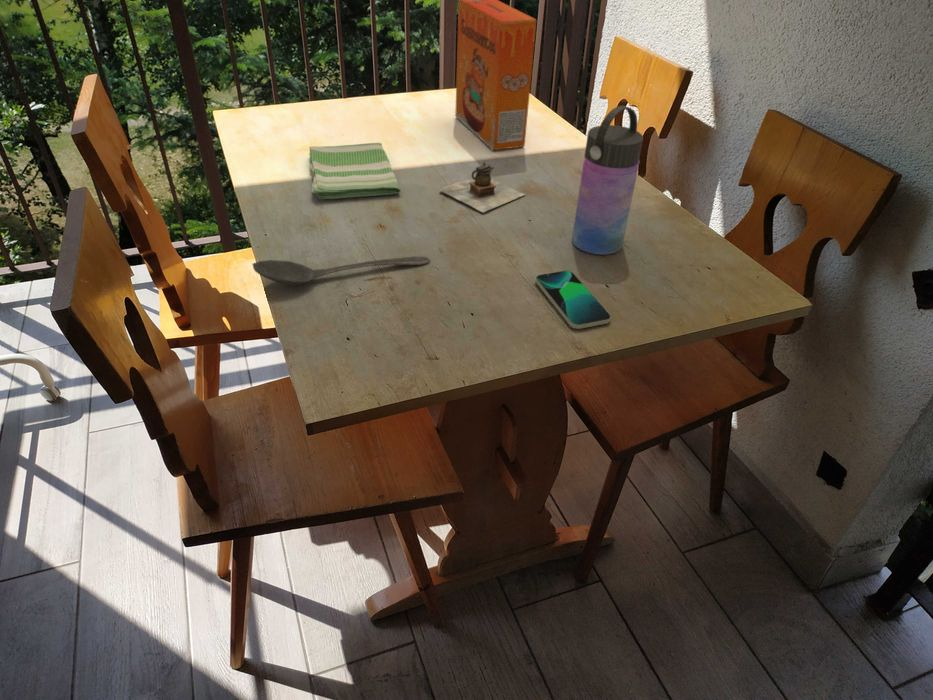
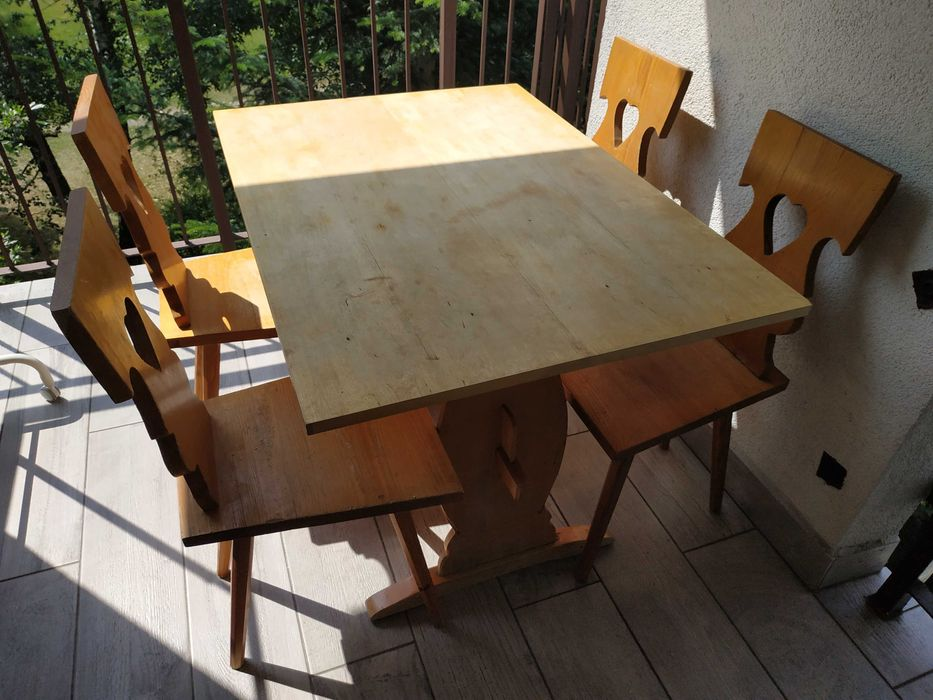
- cereal box (491, 72)
- stirrer (345, 265)
- dish towel (351, 168)
- smartphone (572, 298)
- teapot (483, 178)
- water bottle (608, 178)
